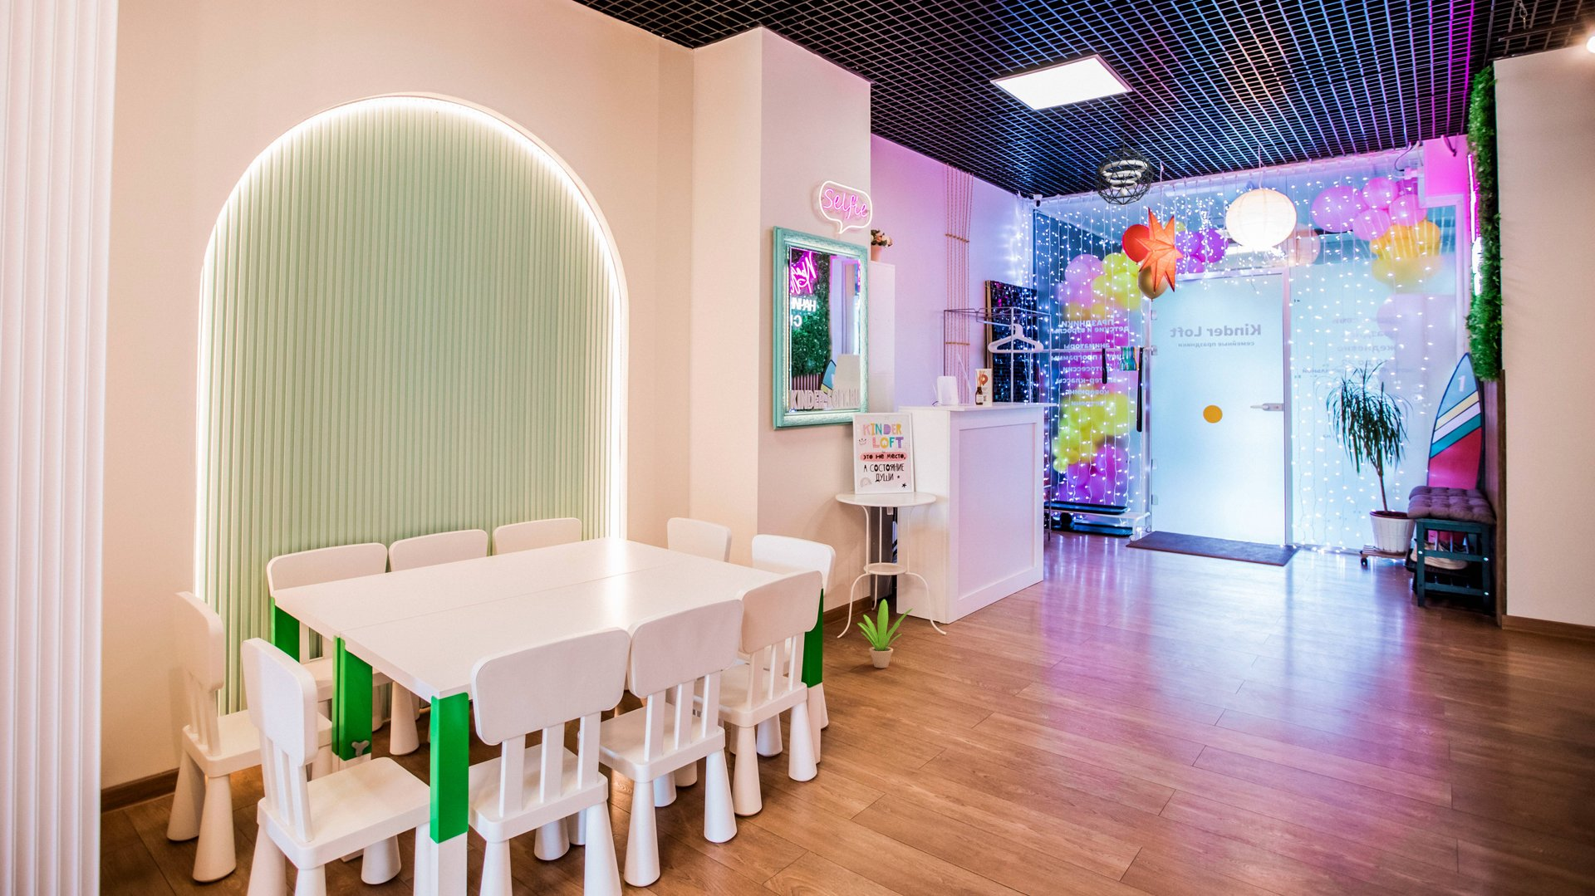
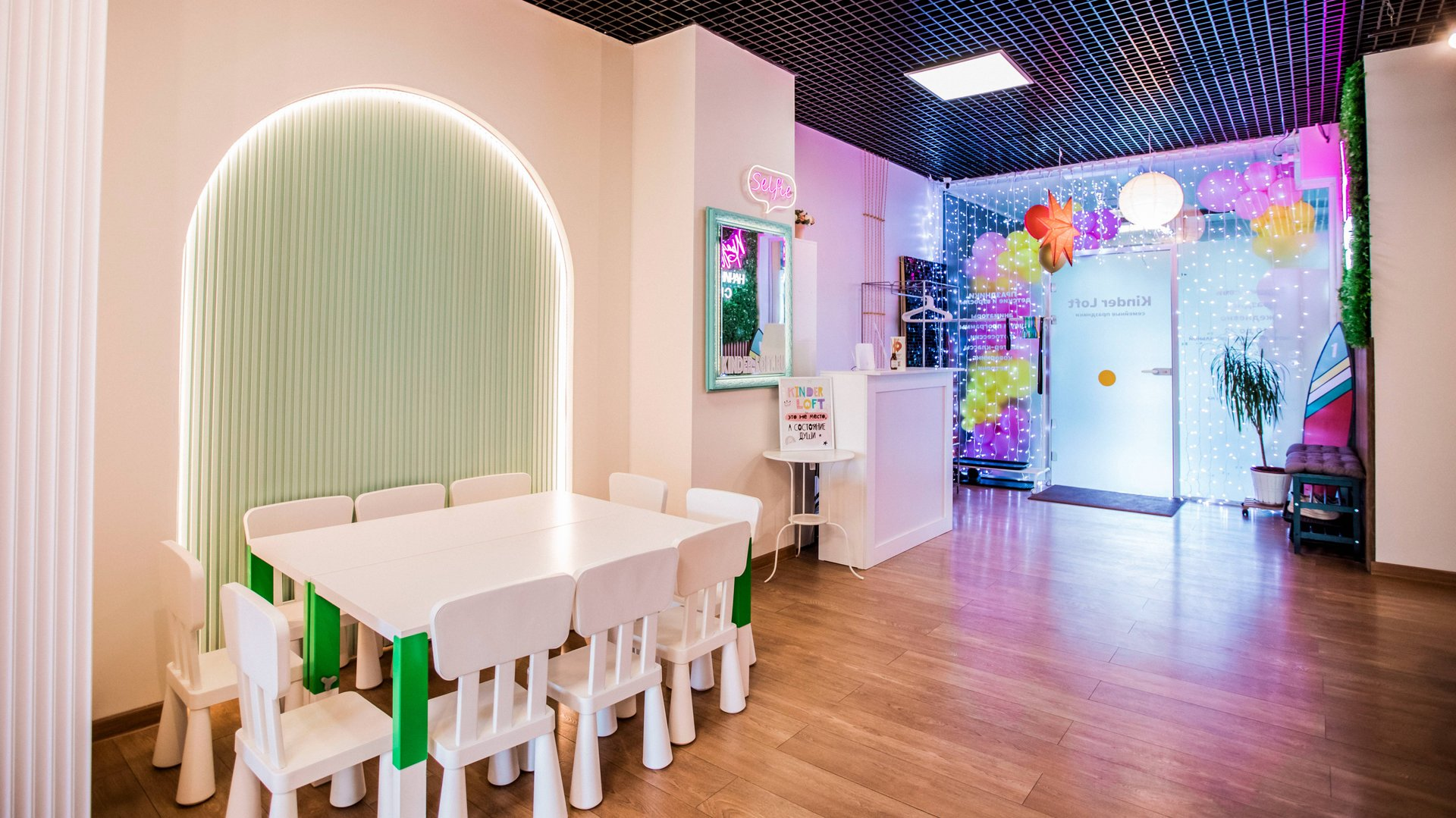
- pendant light (1123, 170)
- potted plant (881, 635)
